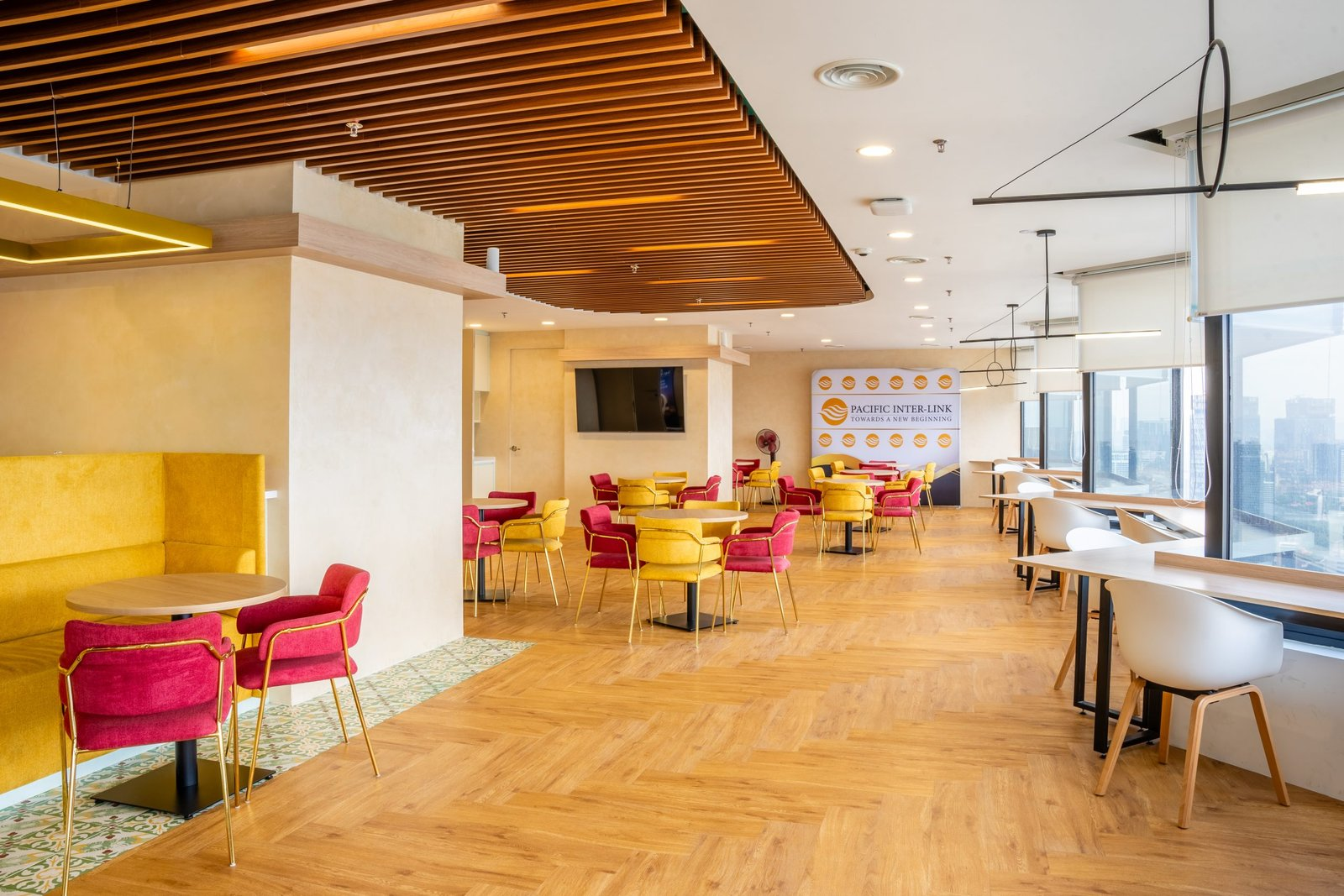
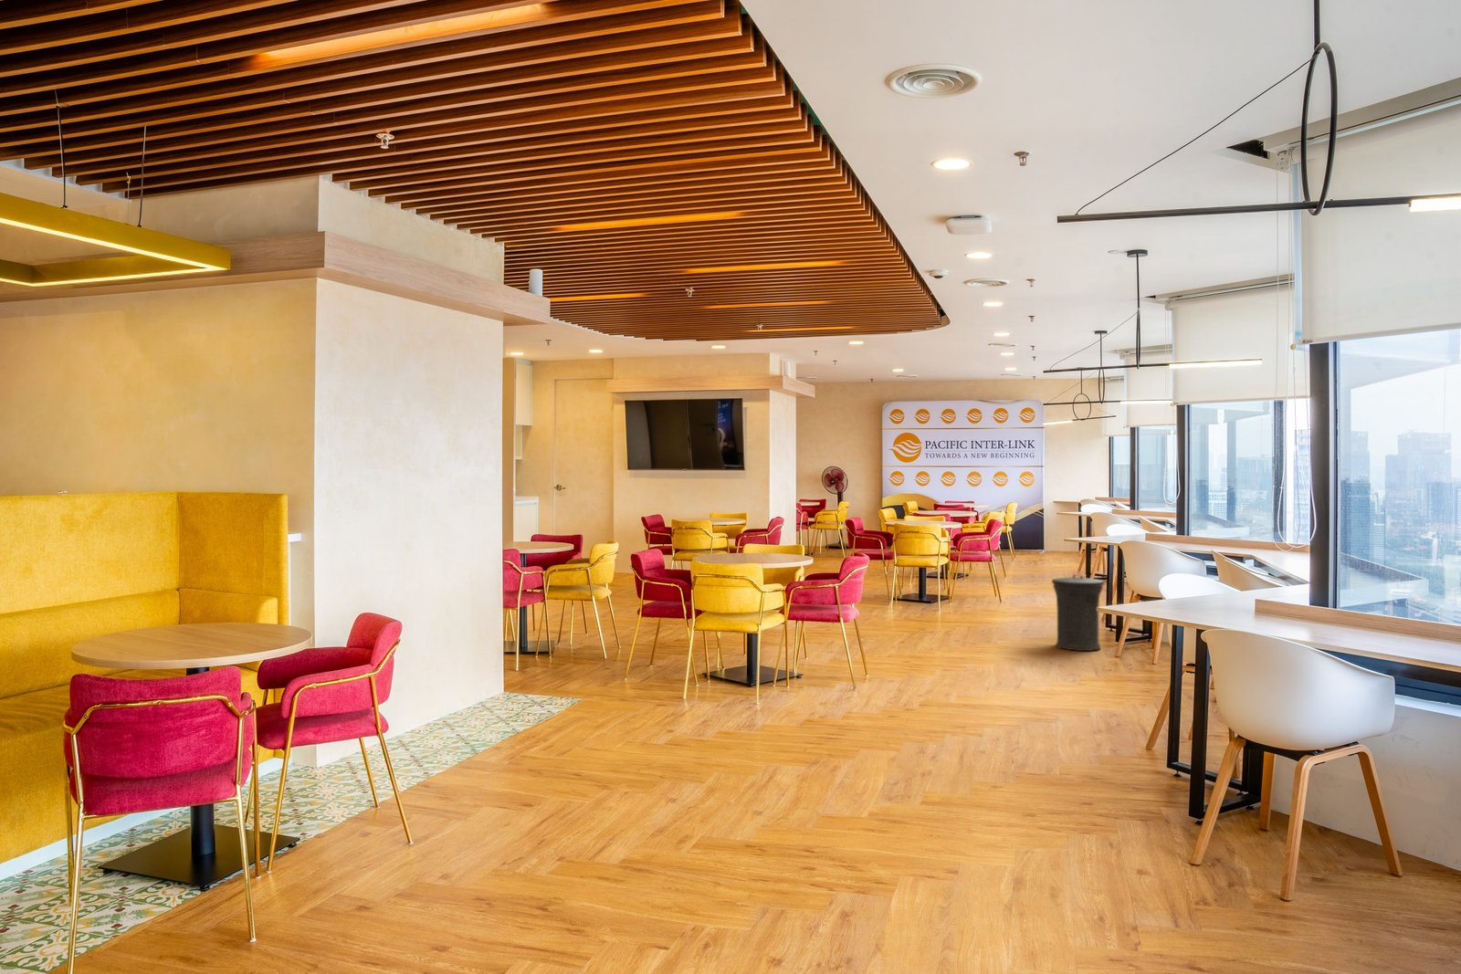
+ trash can (1077, 611)
